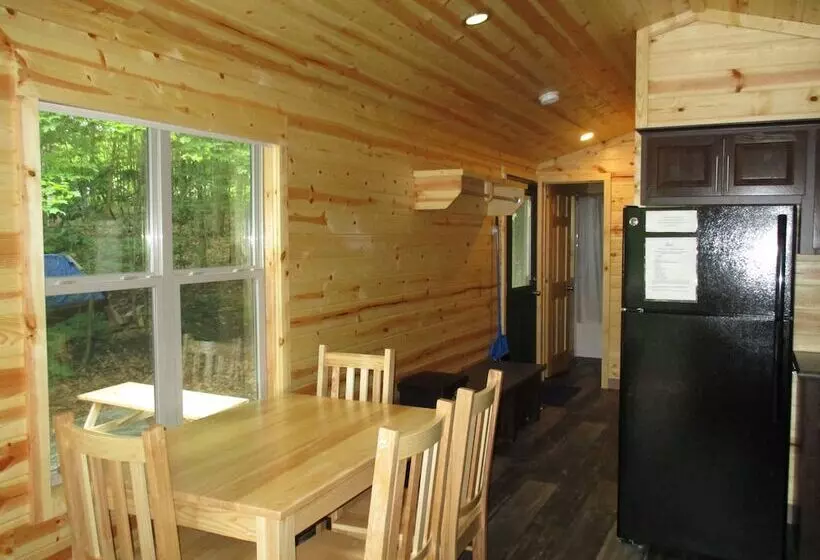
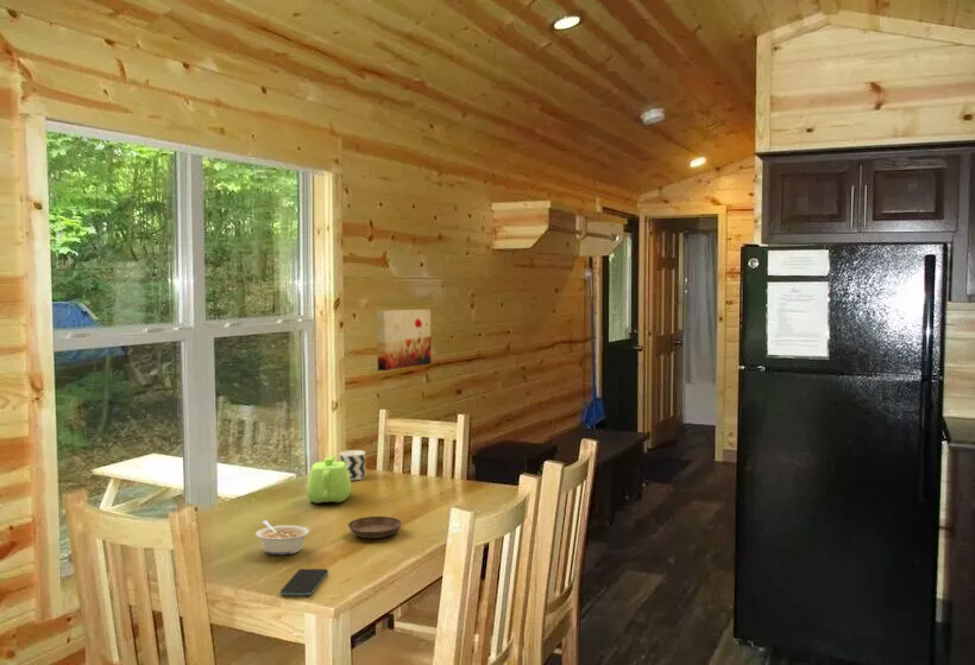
+ saucer (375, 527)
+ teapot (329, 477)
+ wall art (404, 338)
+ cup (353, 463)
+ smartphone (304, 581)
+ legume (281, 538)
